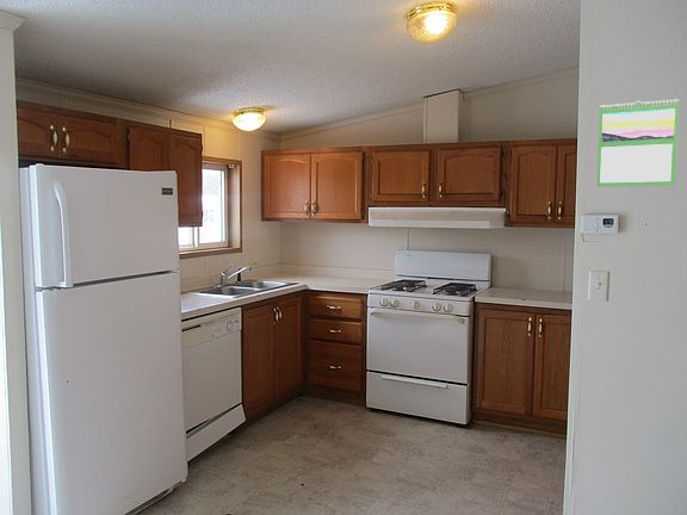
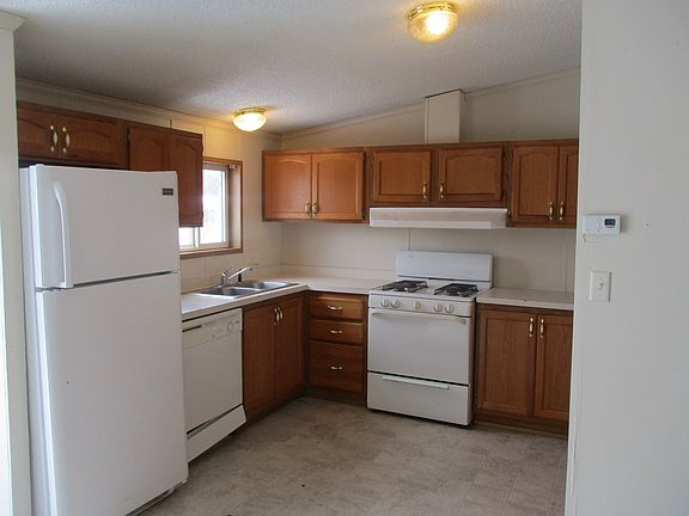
- calendar (636, 143)
